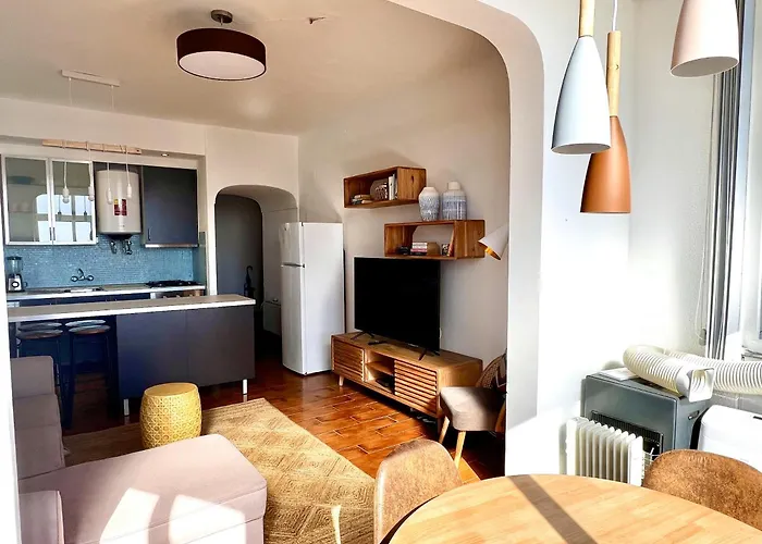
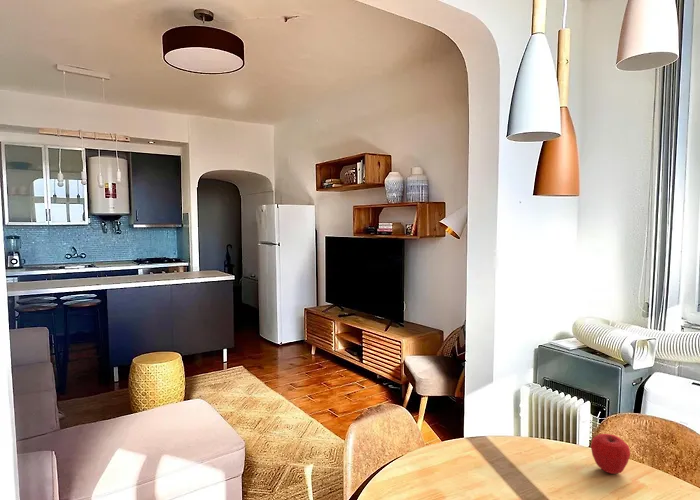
+ apple (610, 453)
